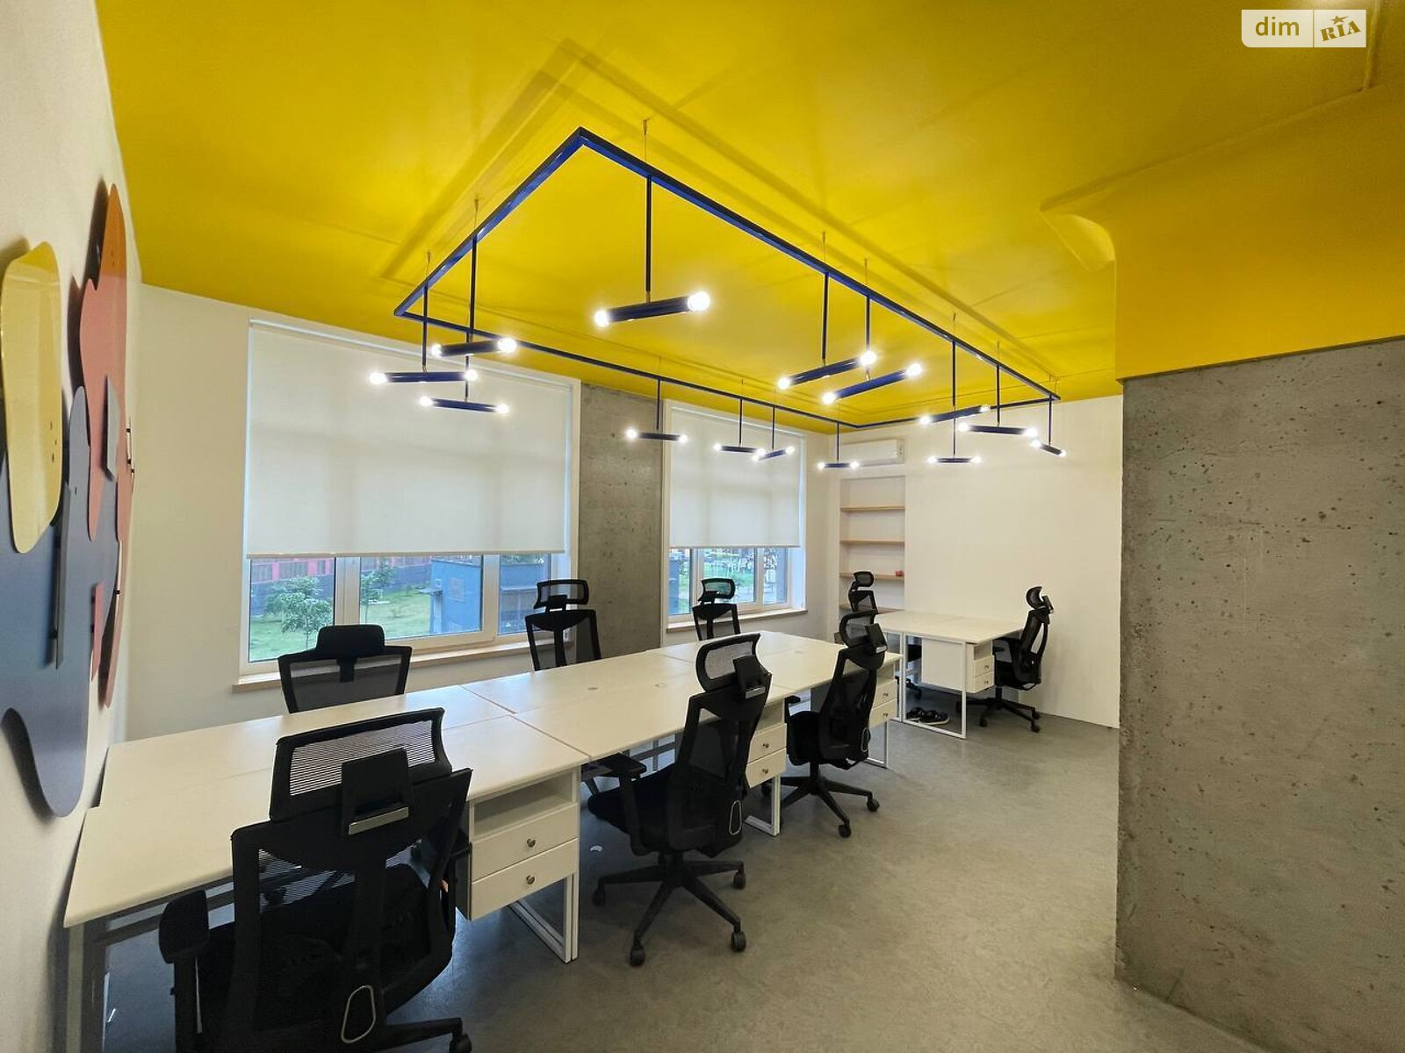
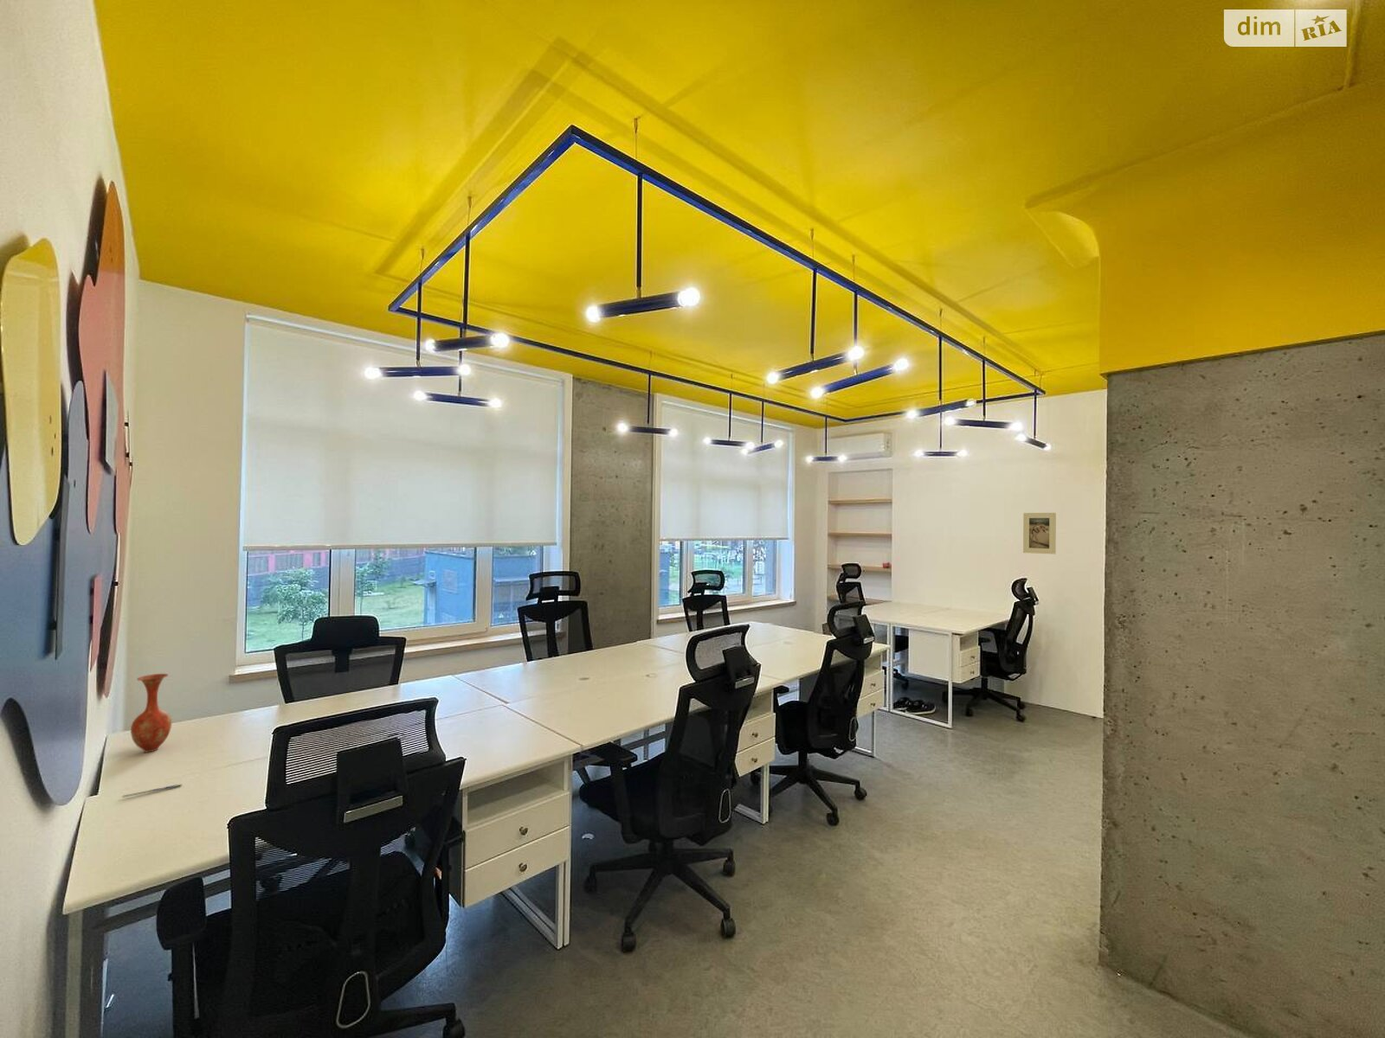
+ vase (152, 713)
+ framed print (1038, 533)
+ pen (152, 790)
